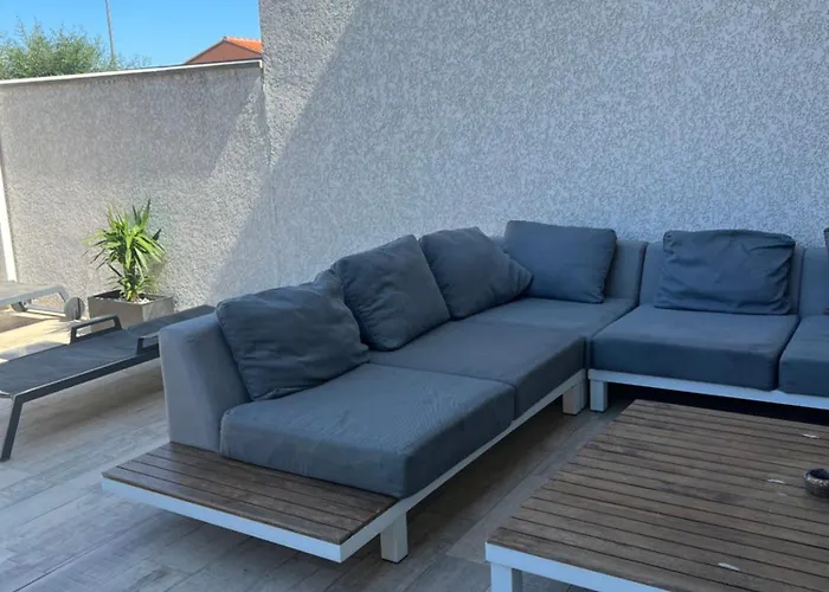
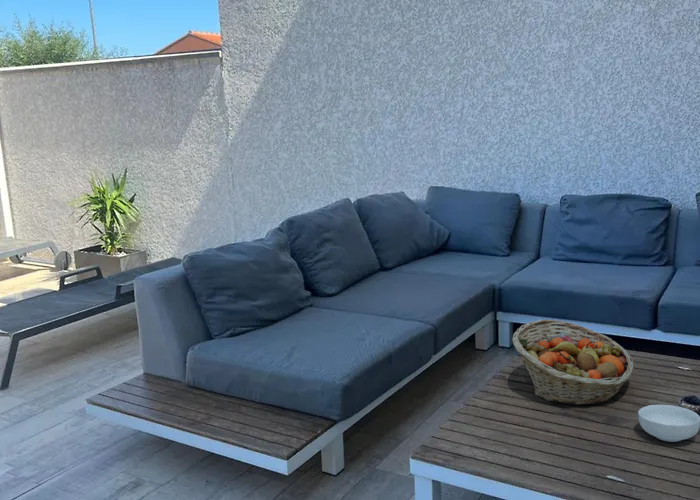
+ fruit basket (572, 359)
+ cereal bowl (668, 425)
